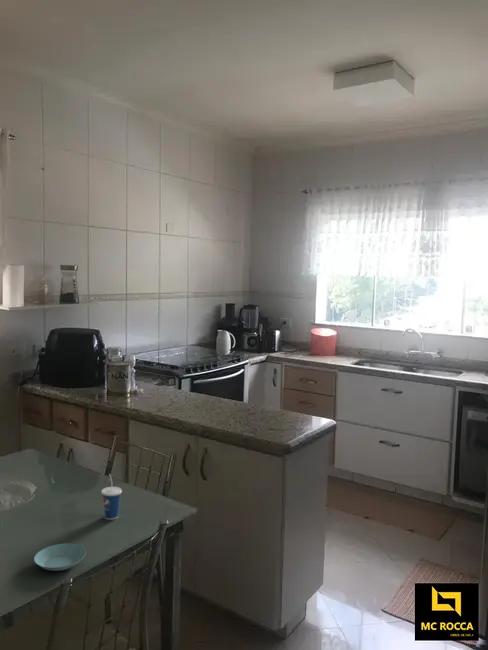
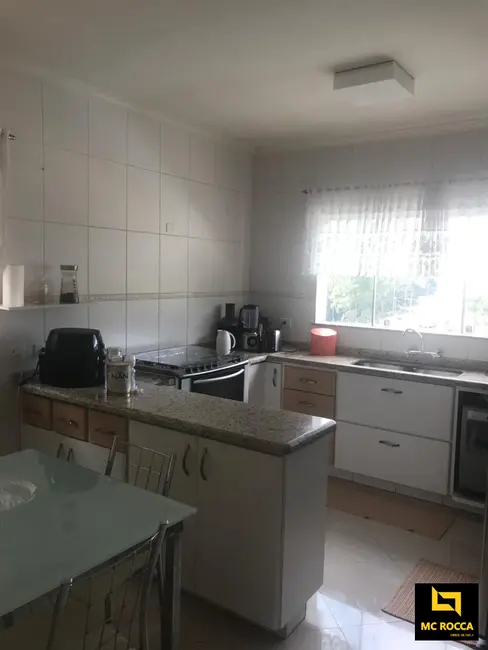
- saucer (60, 559)
- cup (111, 496)
